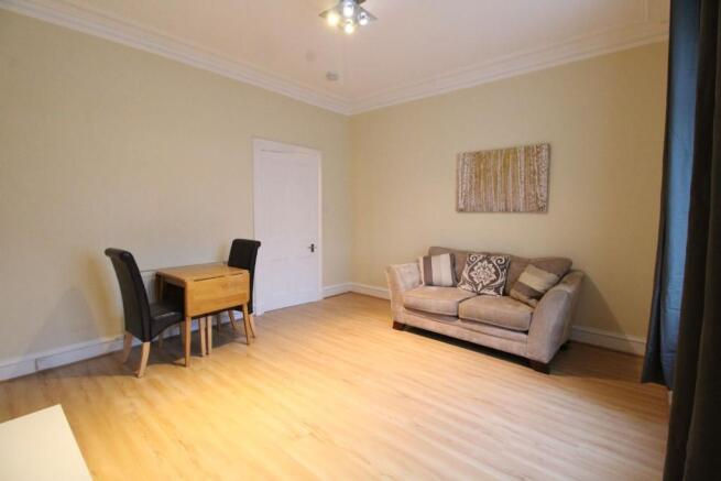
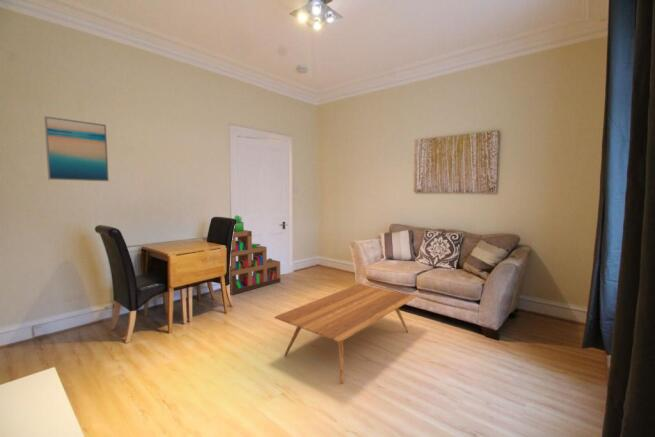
+ bookshelf (252, 250)
+ coffee table (351, 324)
+ wall art (78, 150)
